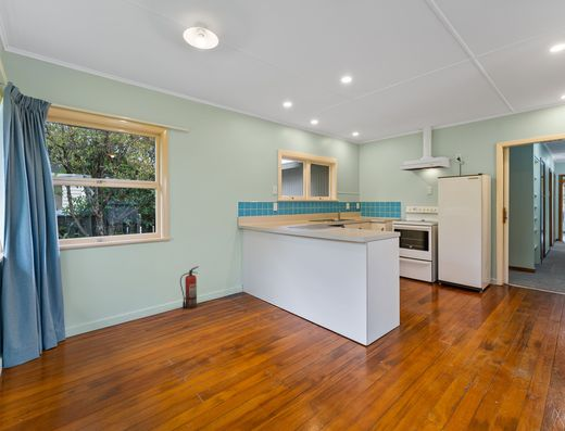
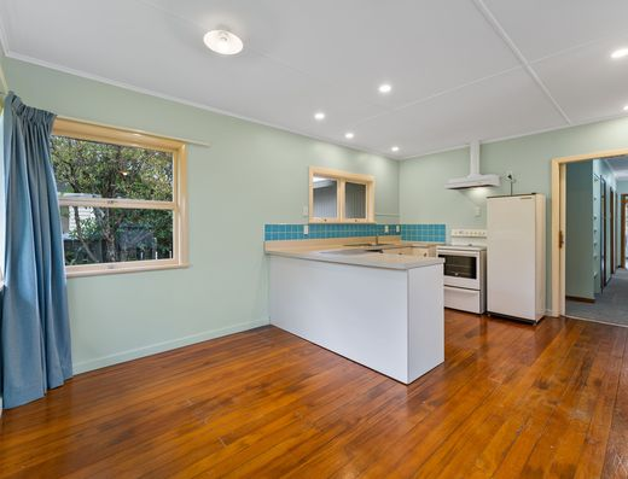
- fire extinguisher (189, 287)
